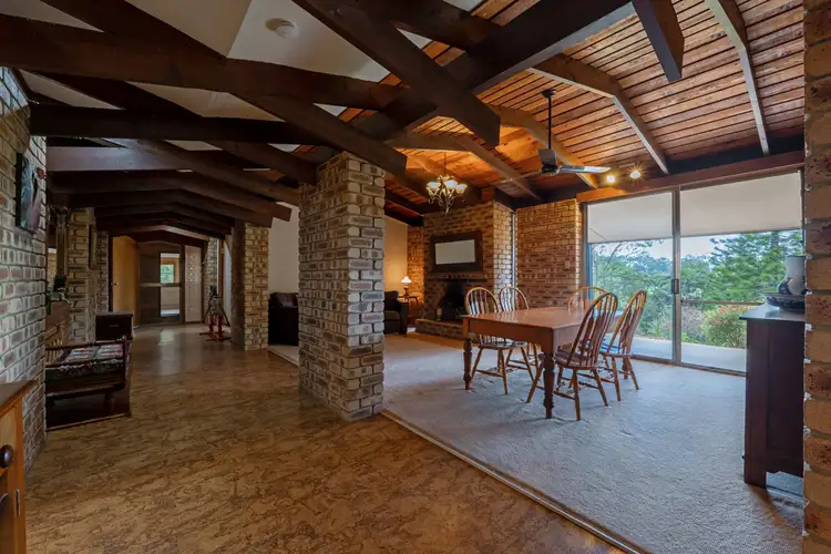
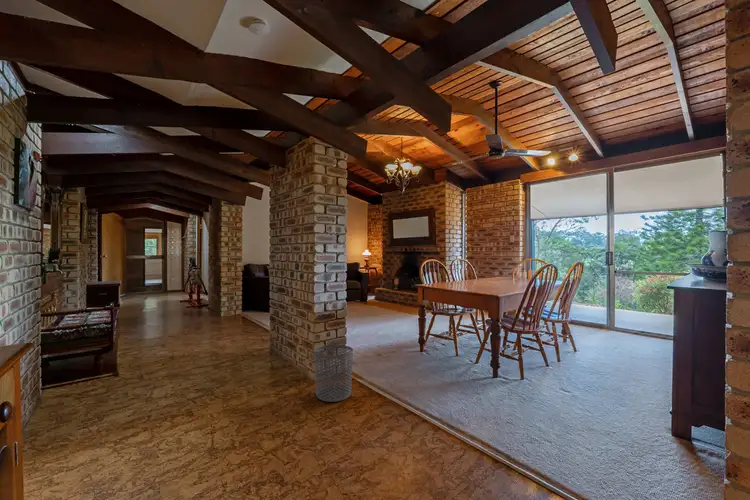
+ waste bin (333, 371)
